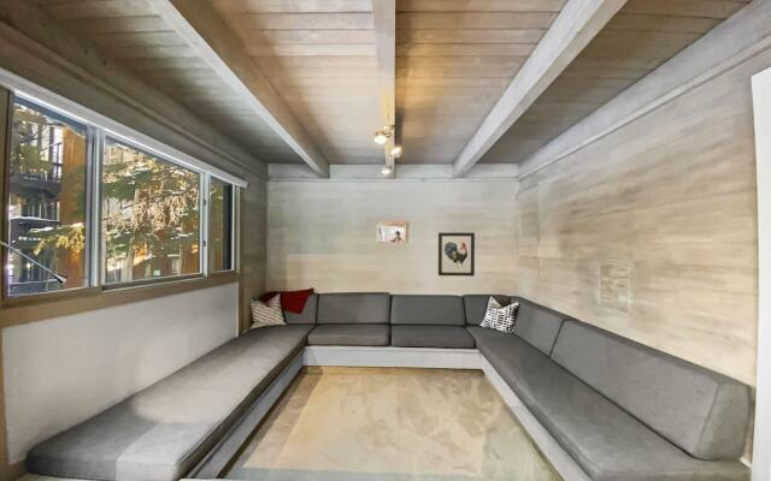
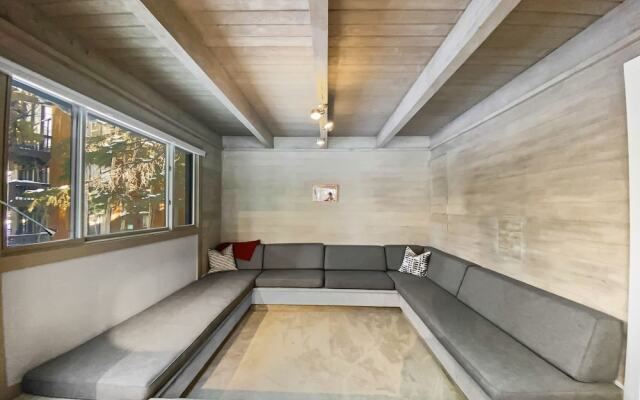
- wall art (455, 254)
